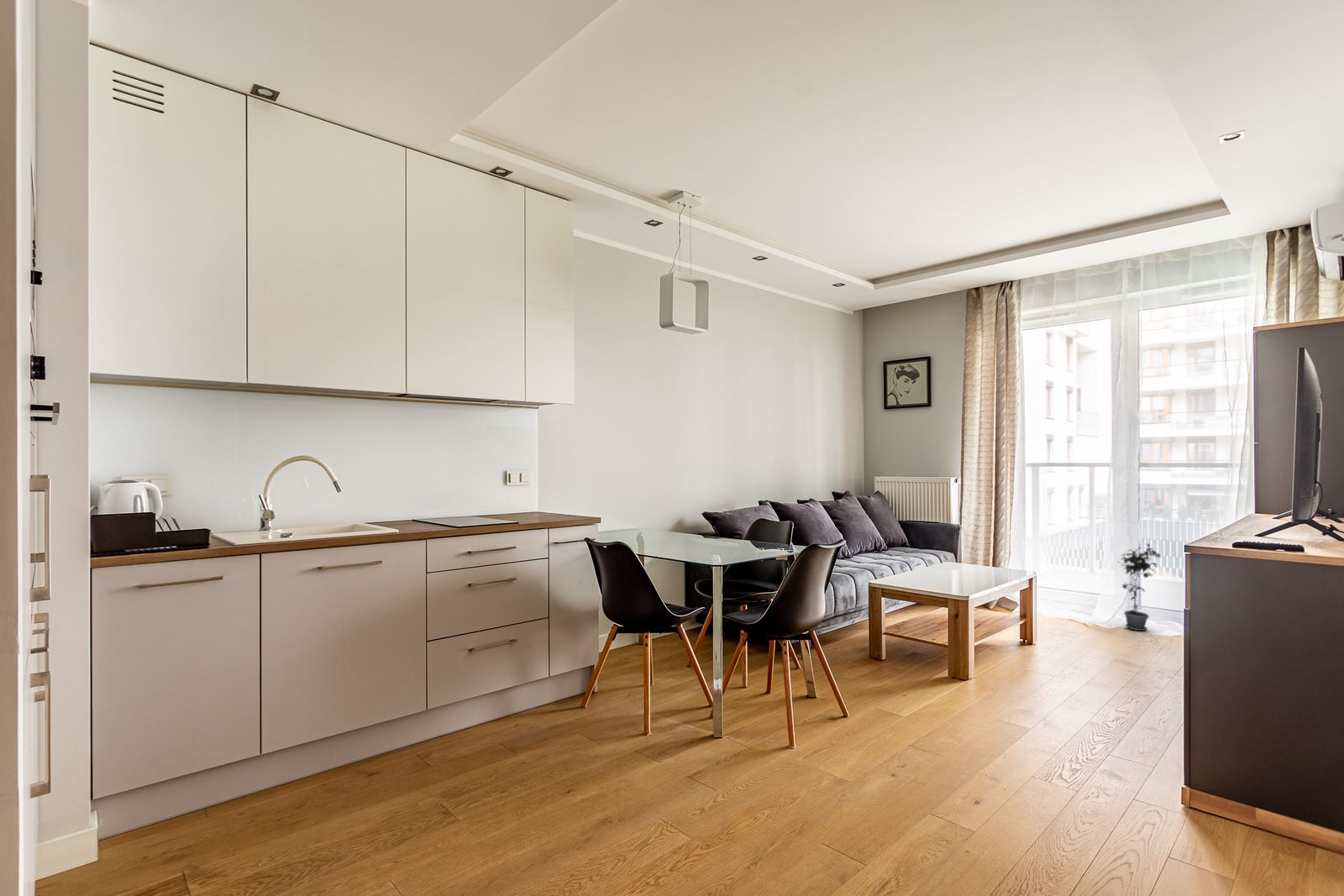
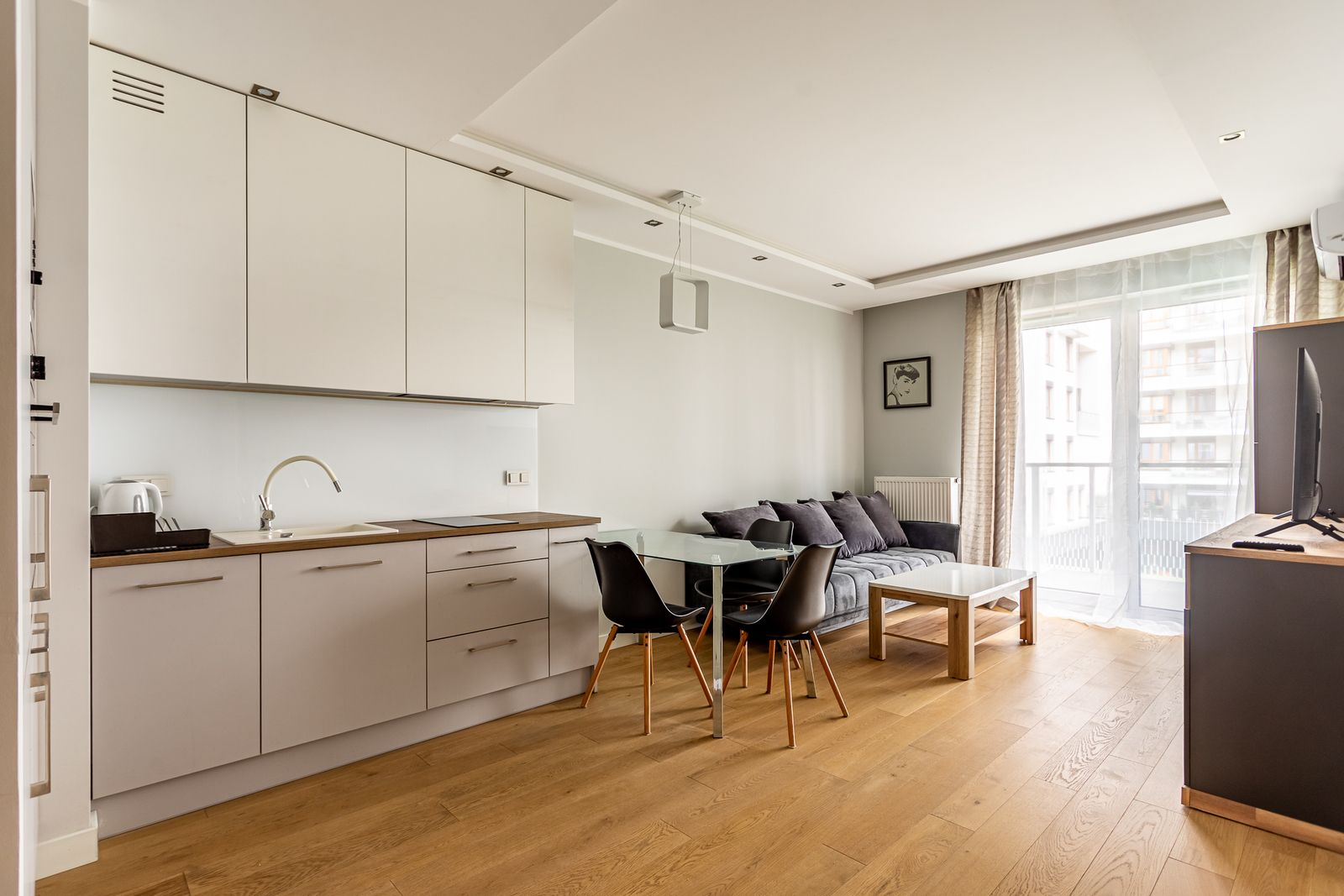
- potted plant (1137, 586)
